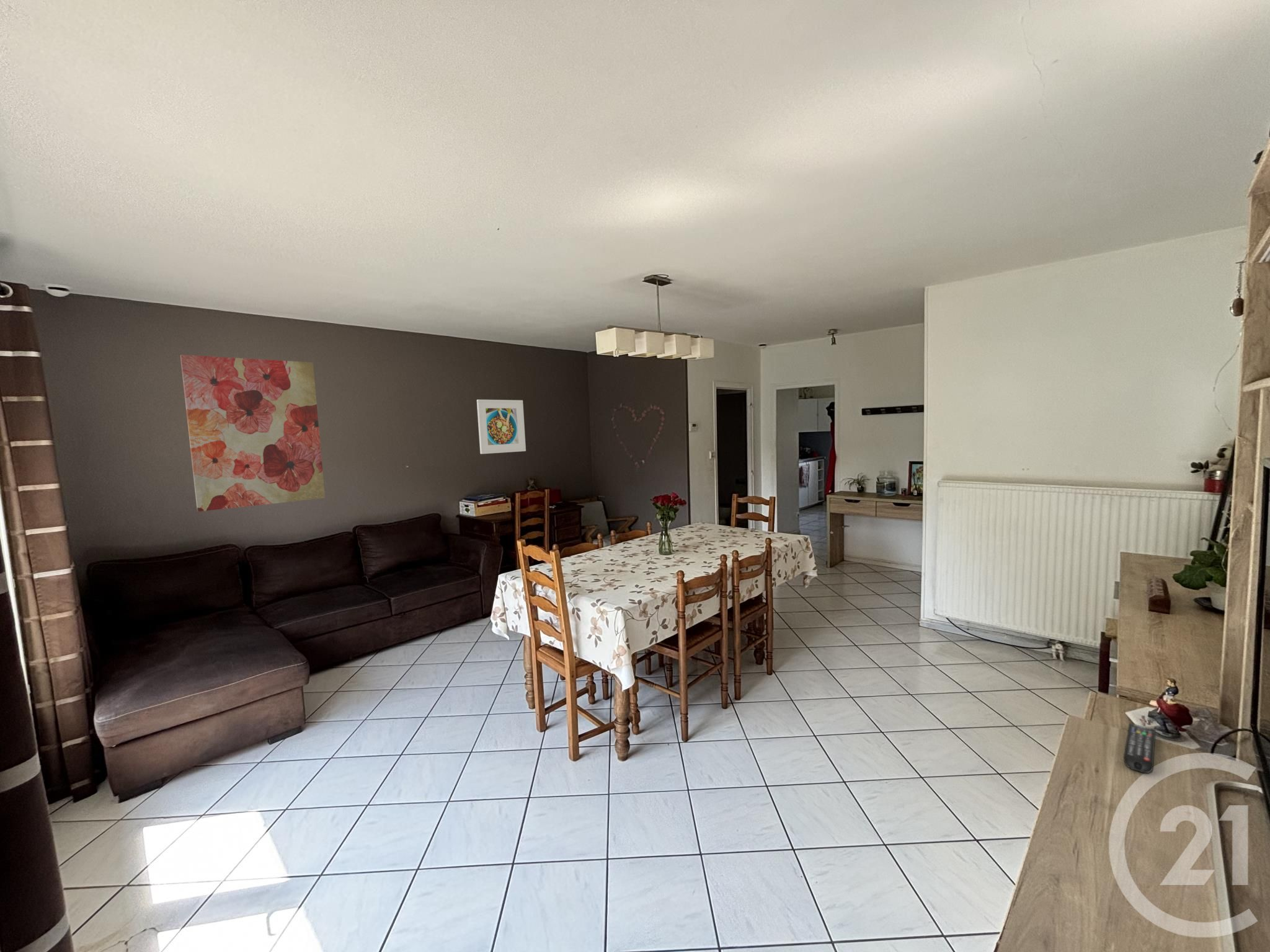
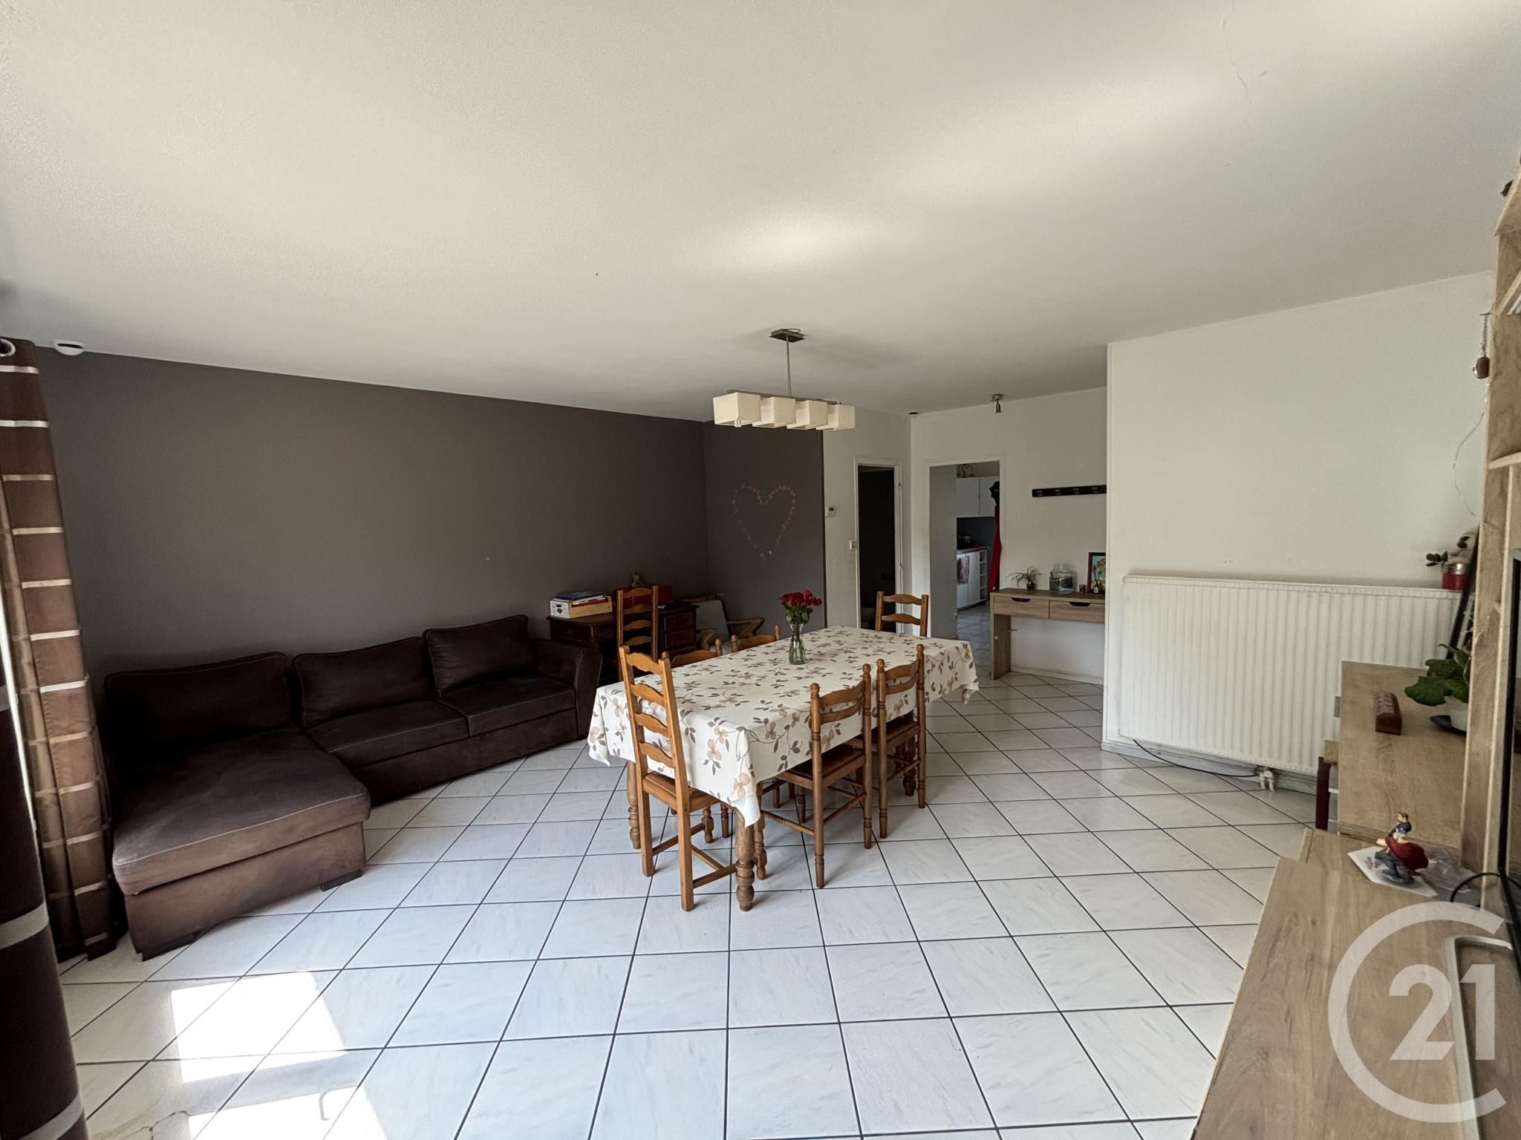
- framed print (502, 426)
- remote control (1140, 745)
- wall art (259, 432)
